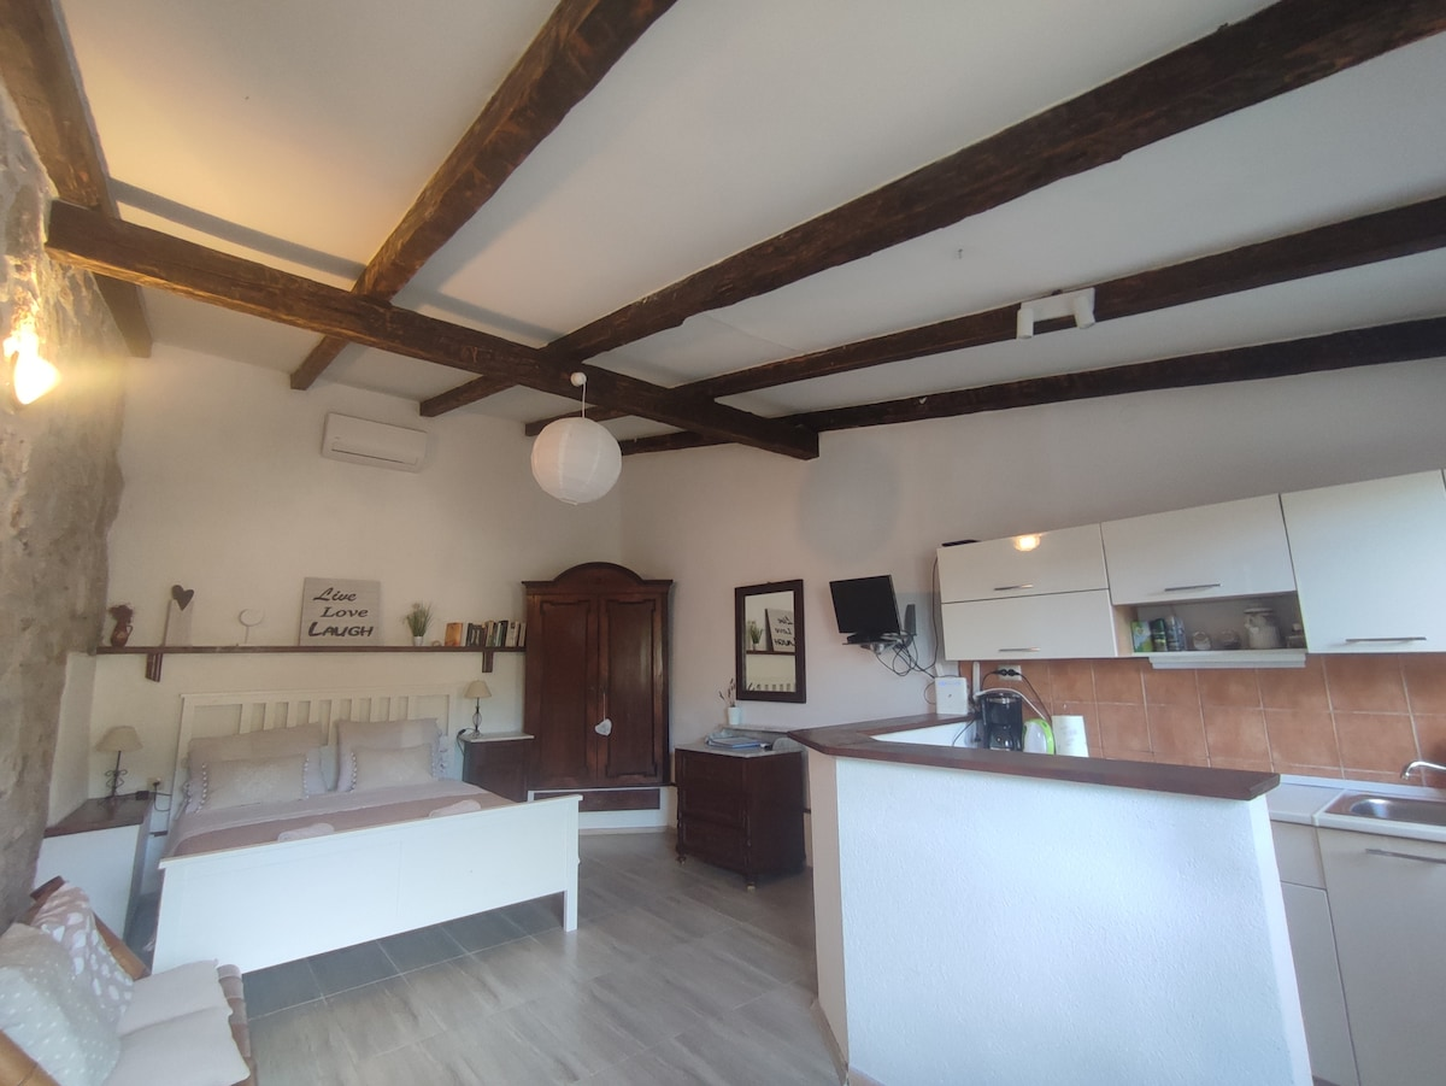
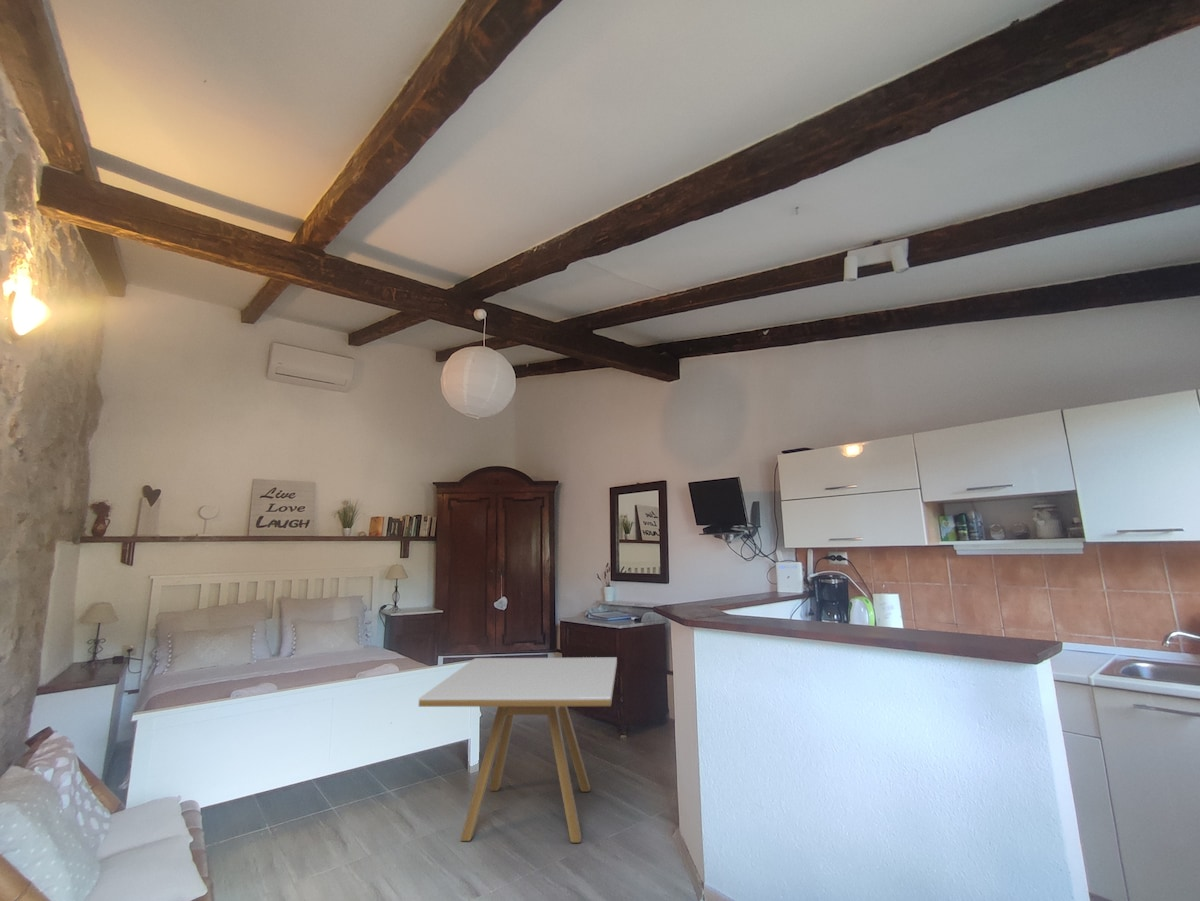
+ dining table (551, 736)
